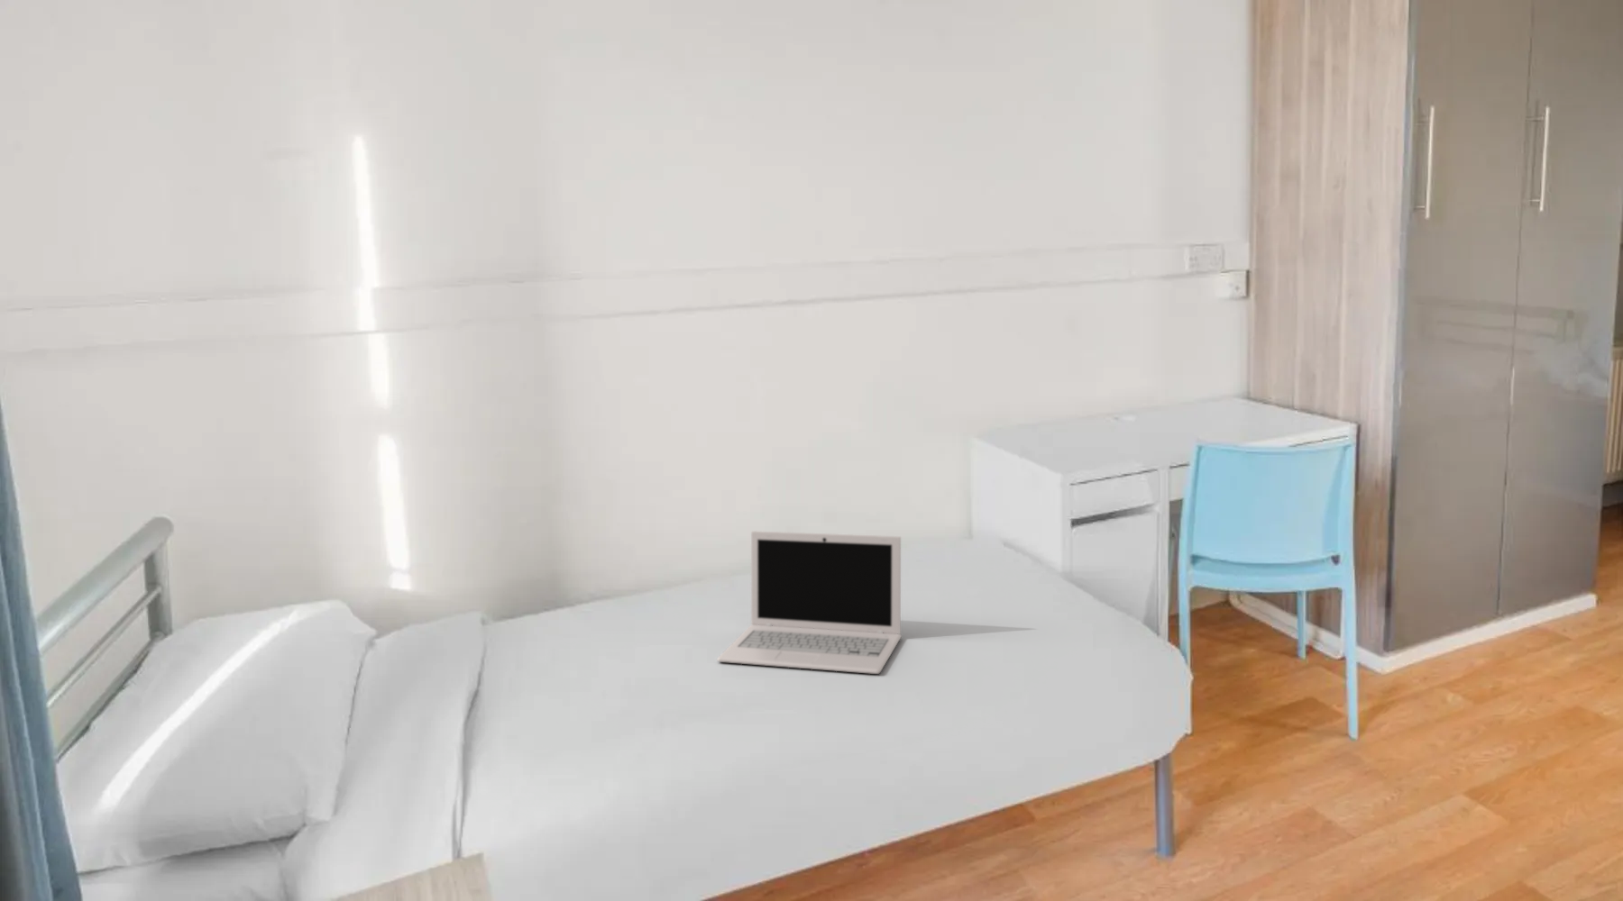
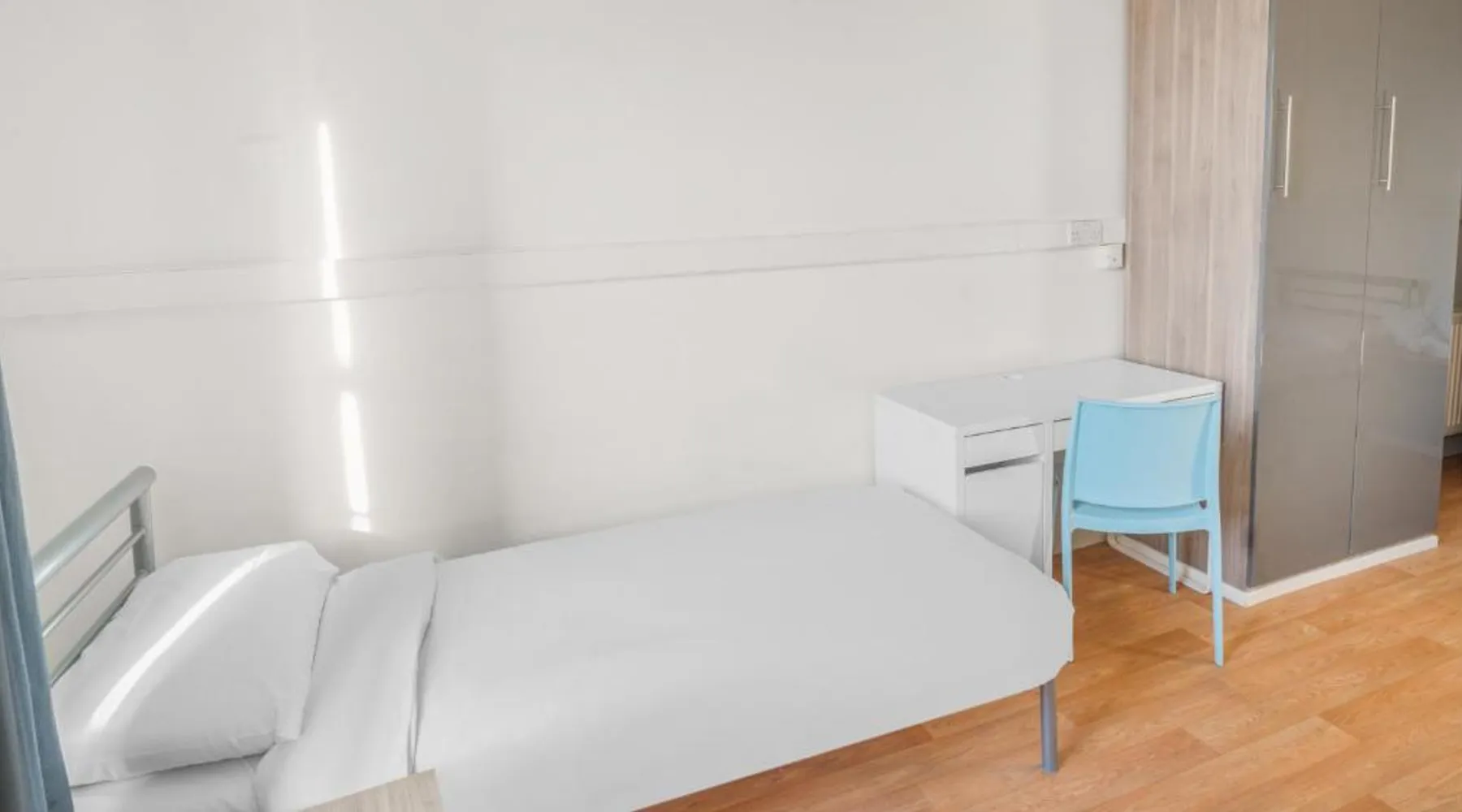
- laptop (810, 597)
